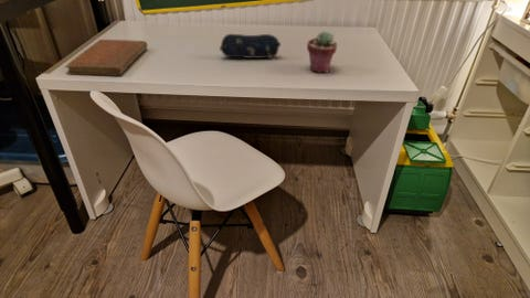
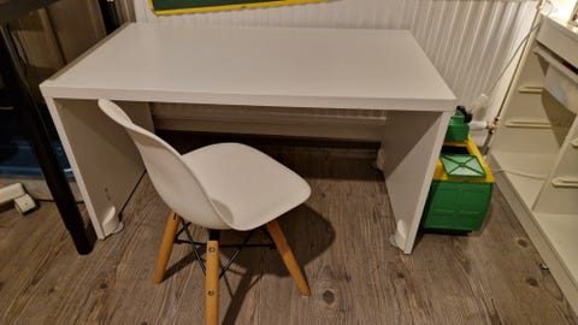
- notebook (109, 55)
- potted succulent (321, 50)
- pencil case (250, 46)
